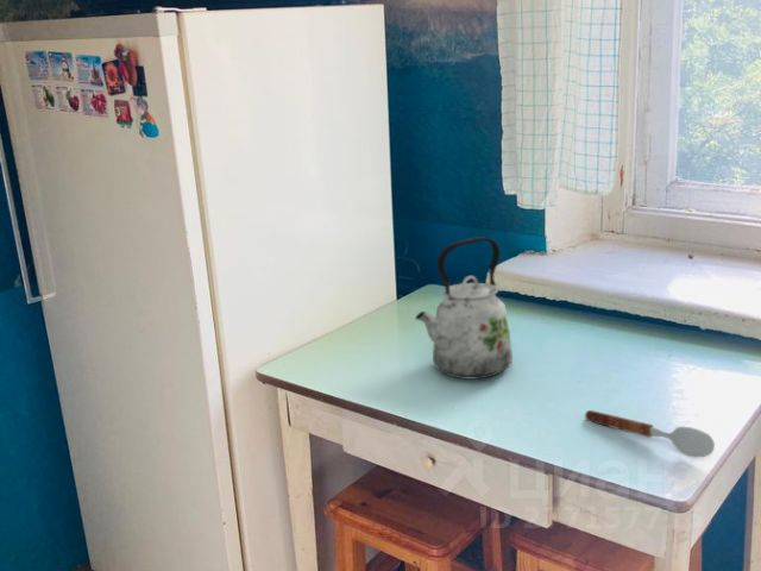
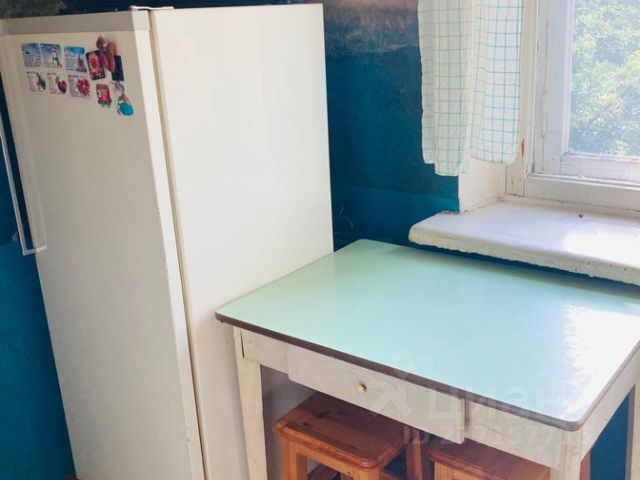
- soupspoon (644, 426)
- kettle (459, 309)
